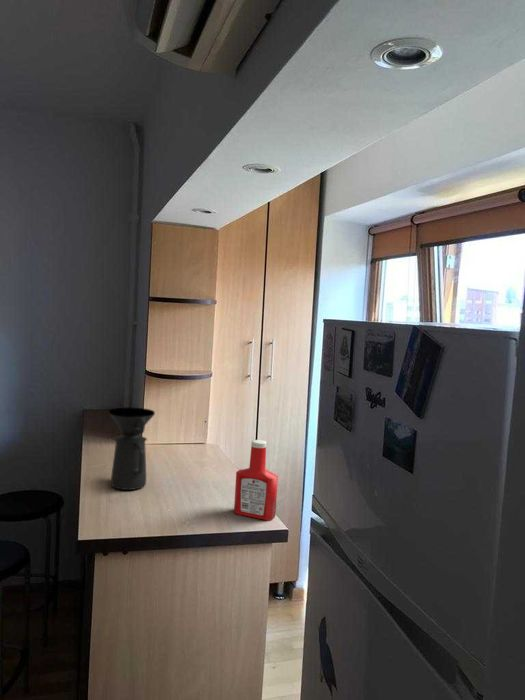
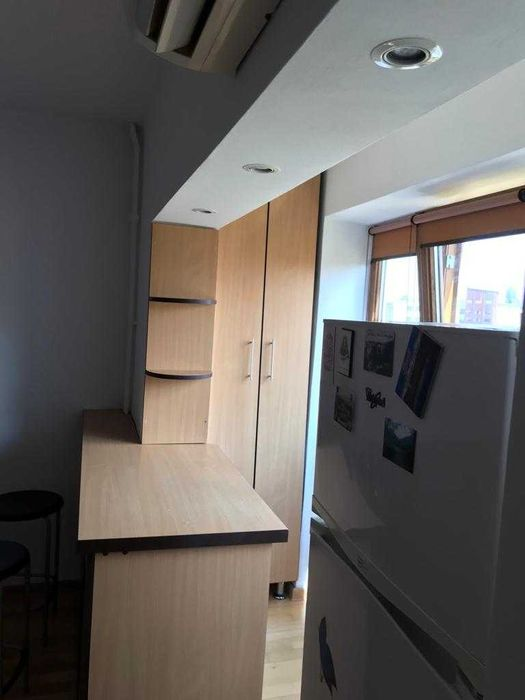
- soap bottle (256, 478)
- coffee maker (130, 448)
